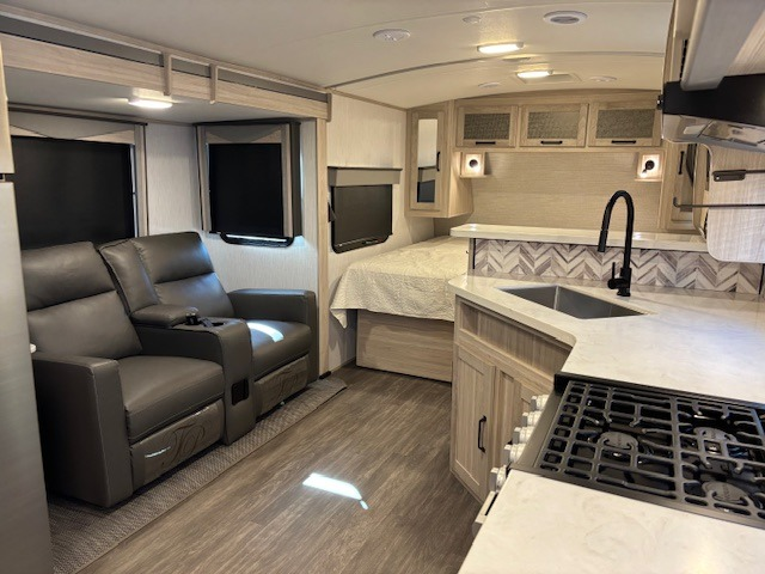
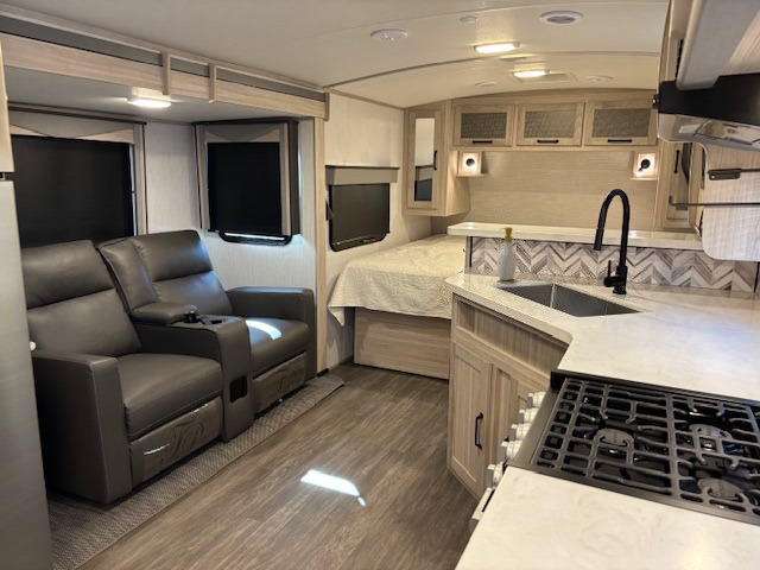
+ soap bottle (506, 253)
